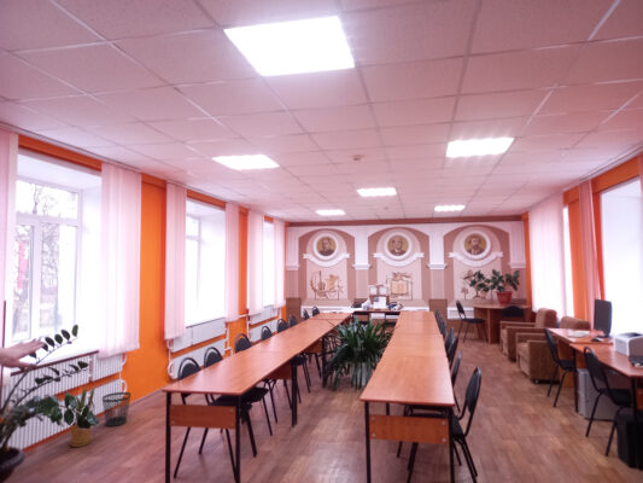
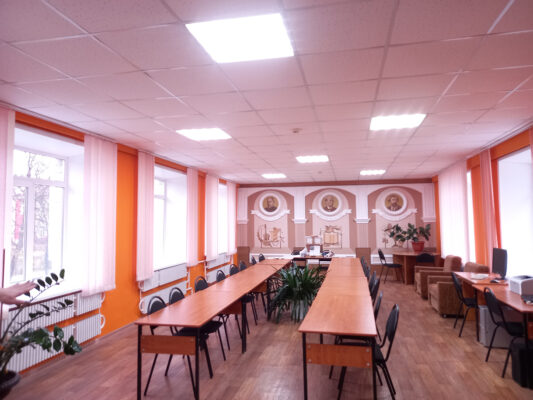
- house plant (80, 412)
- wastebasket (115, 409)
